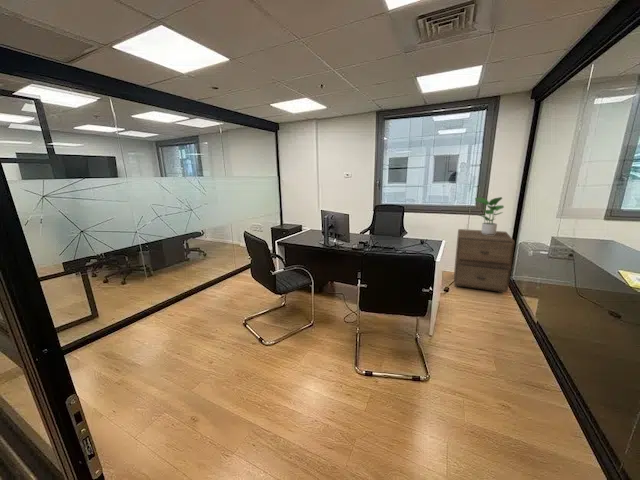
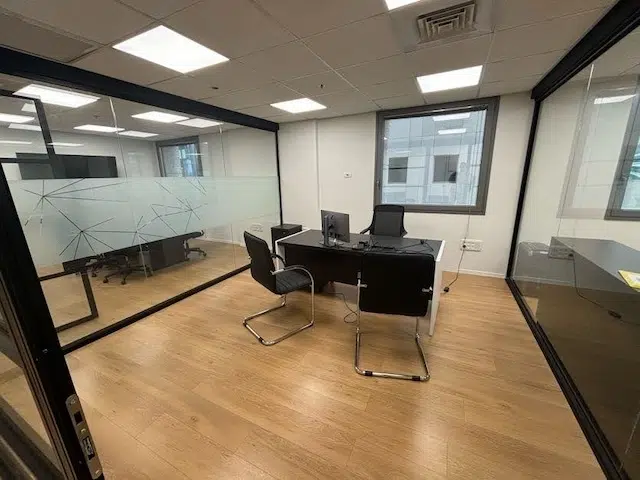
- filing cabinet (480, 259)
- potted plant (490, 214)
